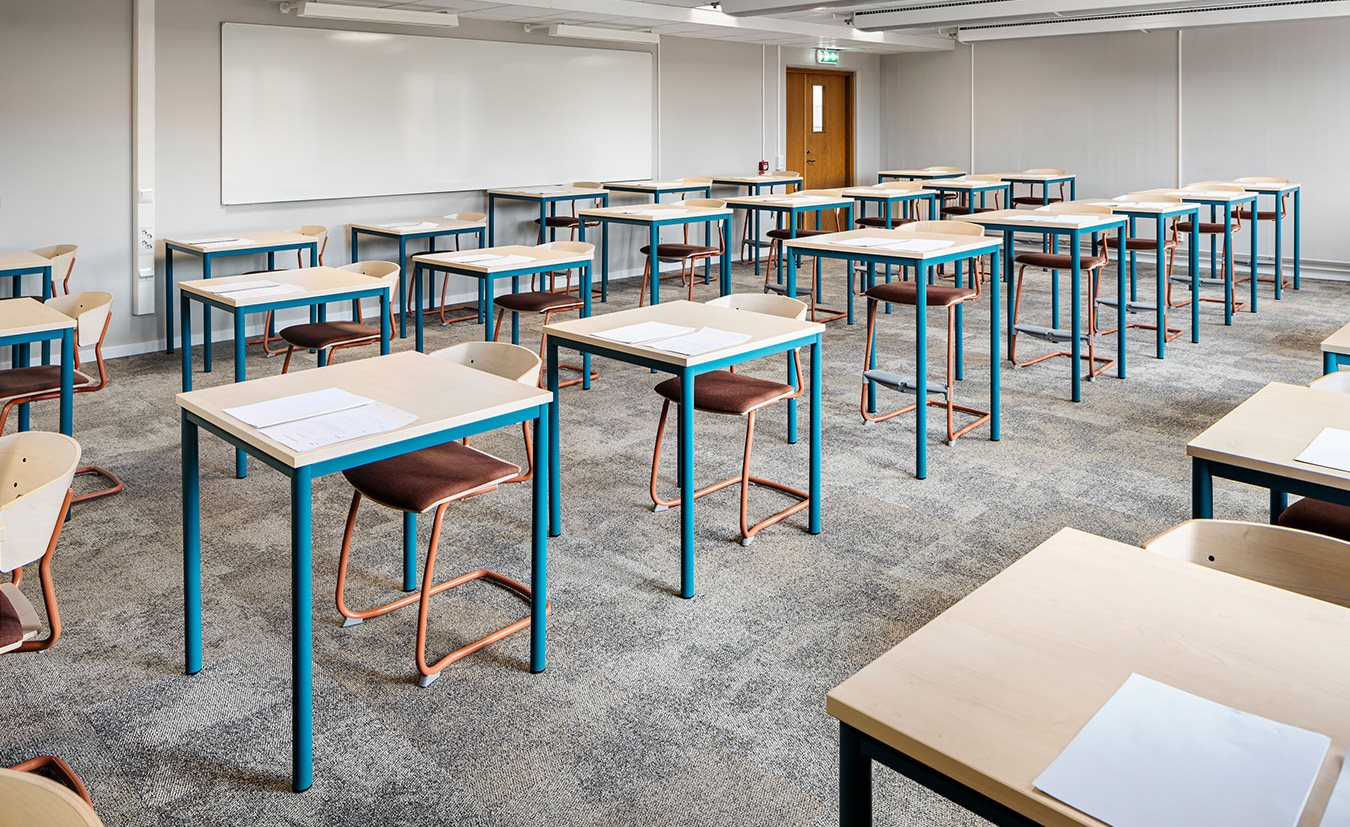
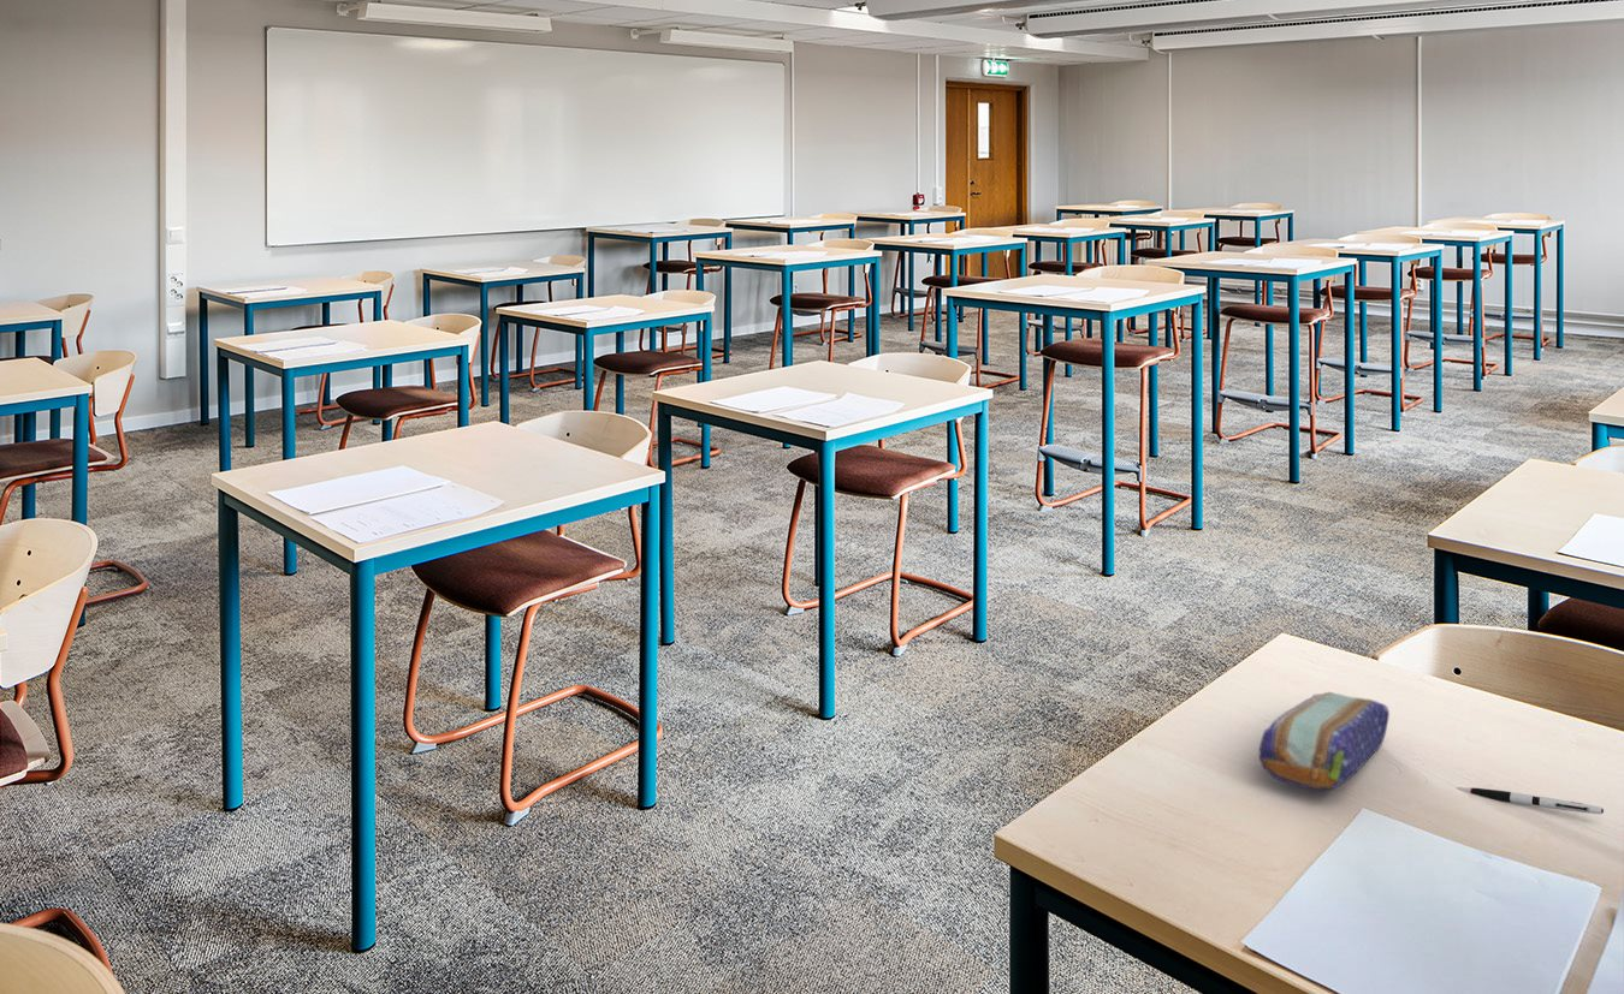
+ pencil case (1324, 736)
+ pen (1524, 799)
